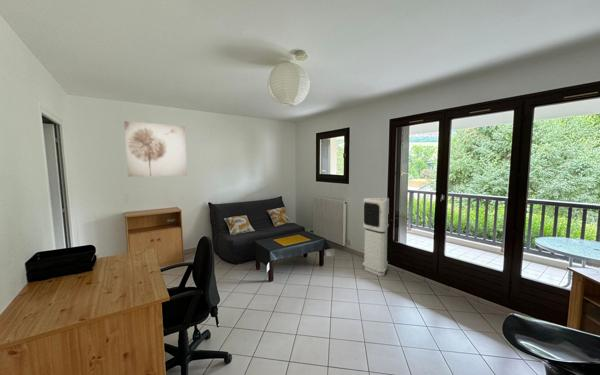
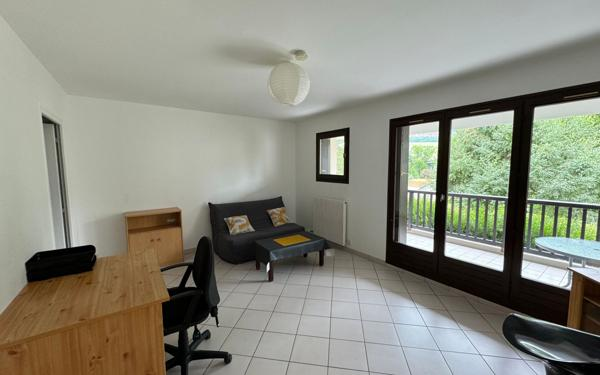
- wall art (157, 150)
- air purifier (379, 234)
